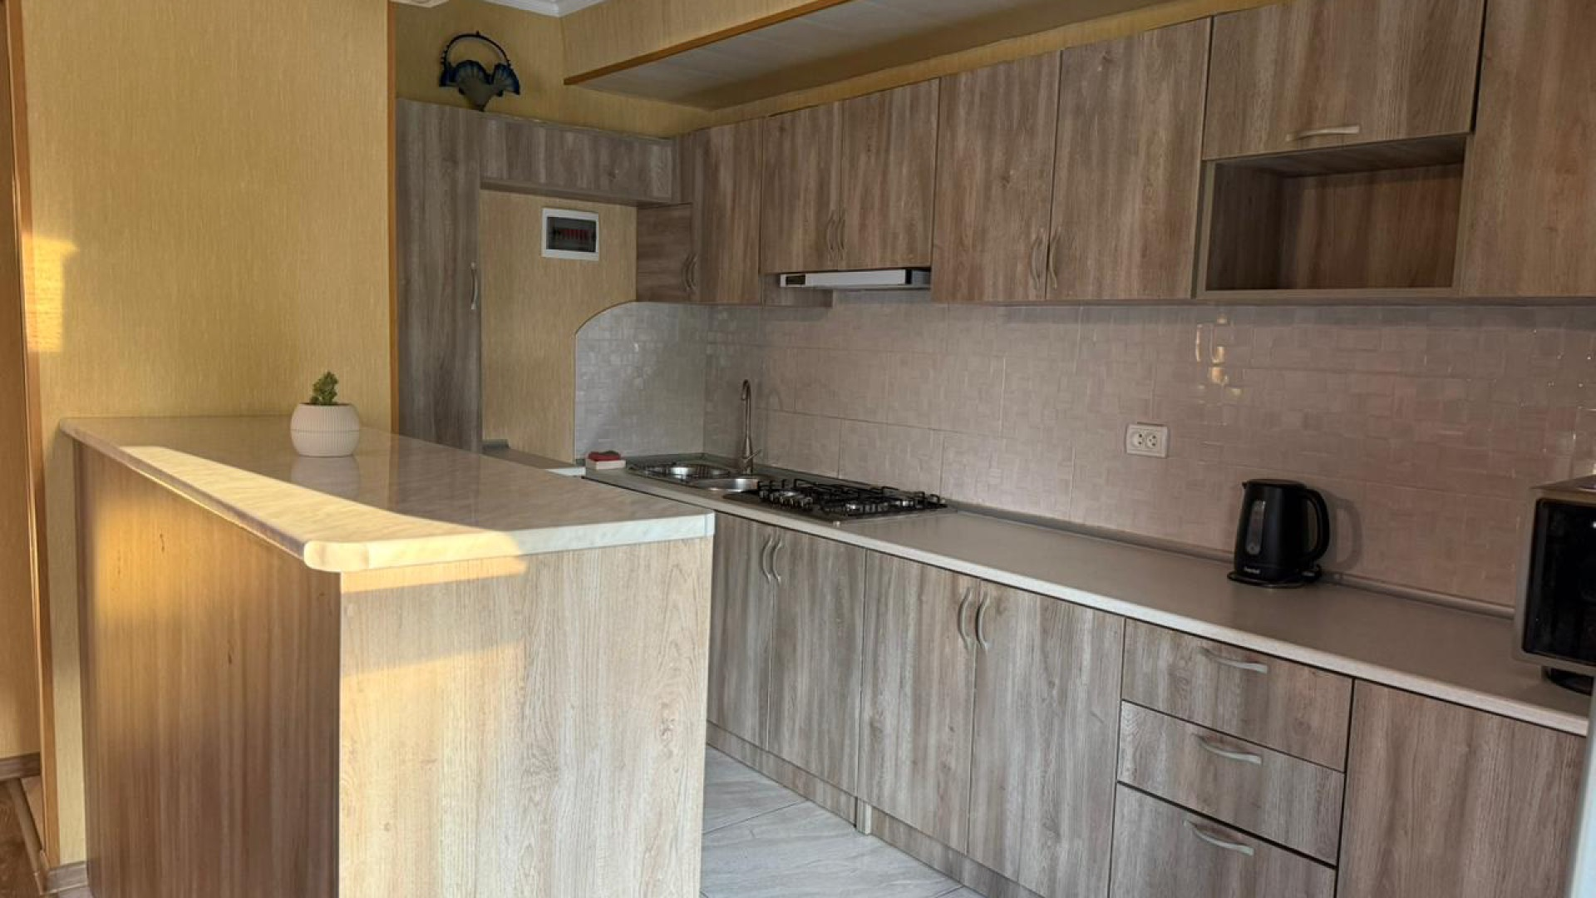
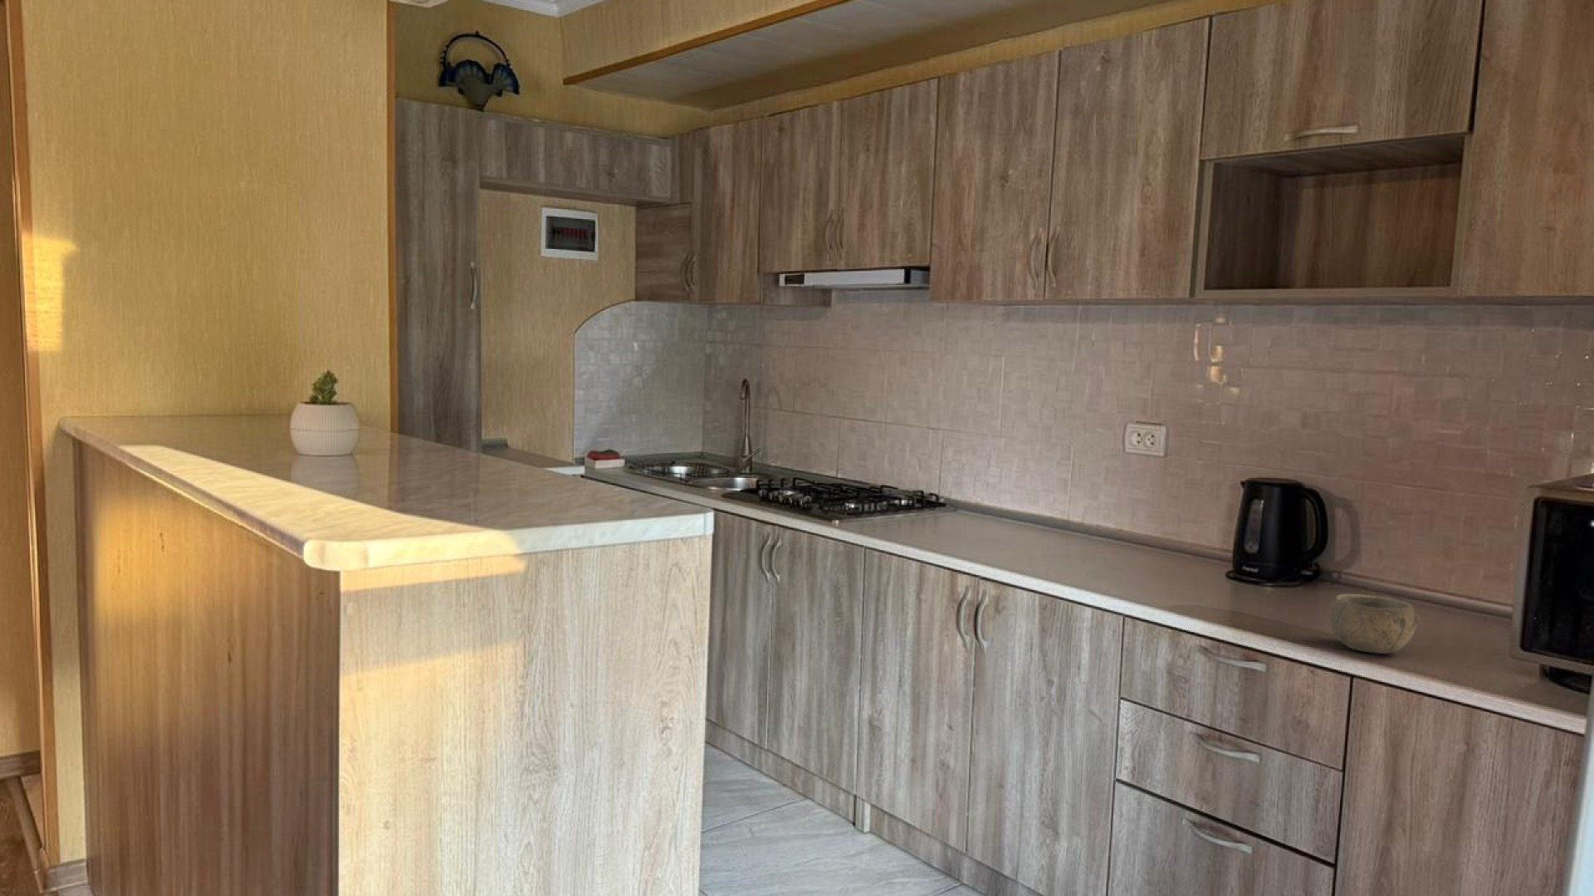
+ bowl (1372, 625)
